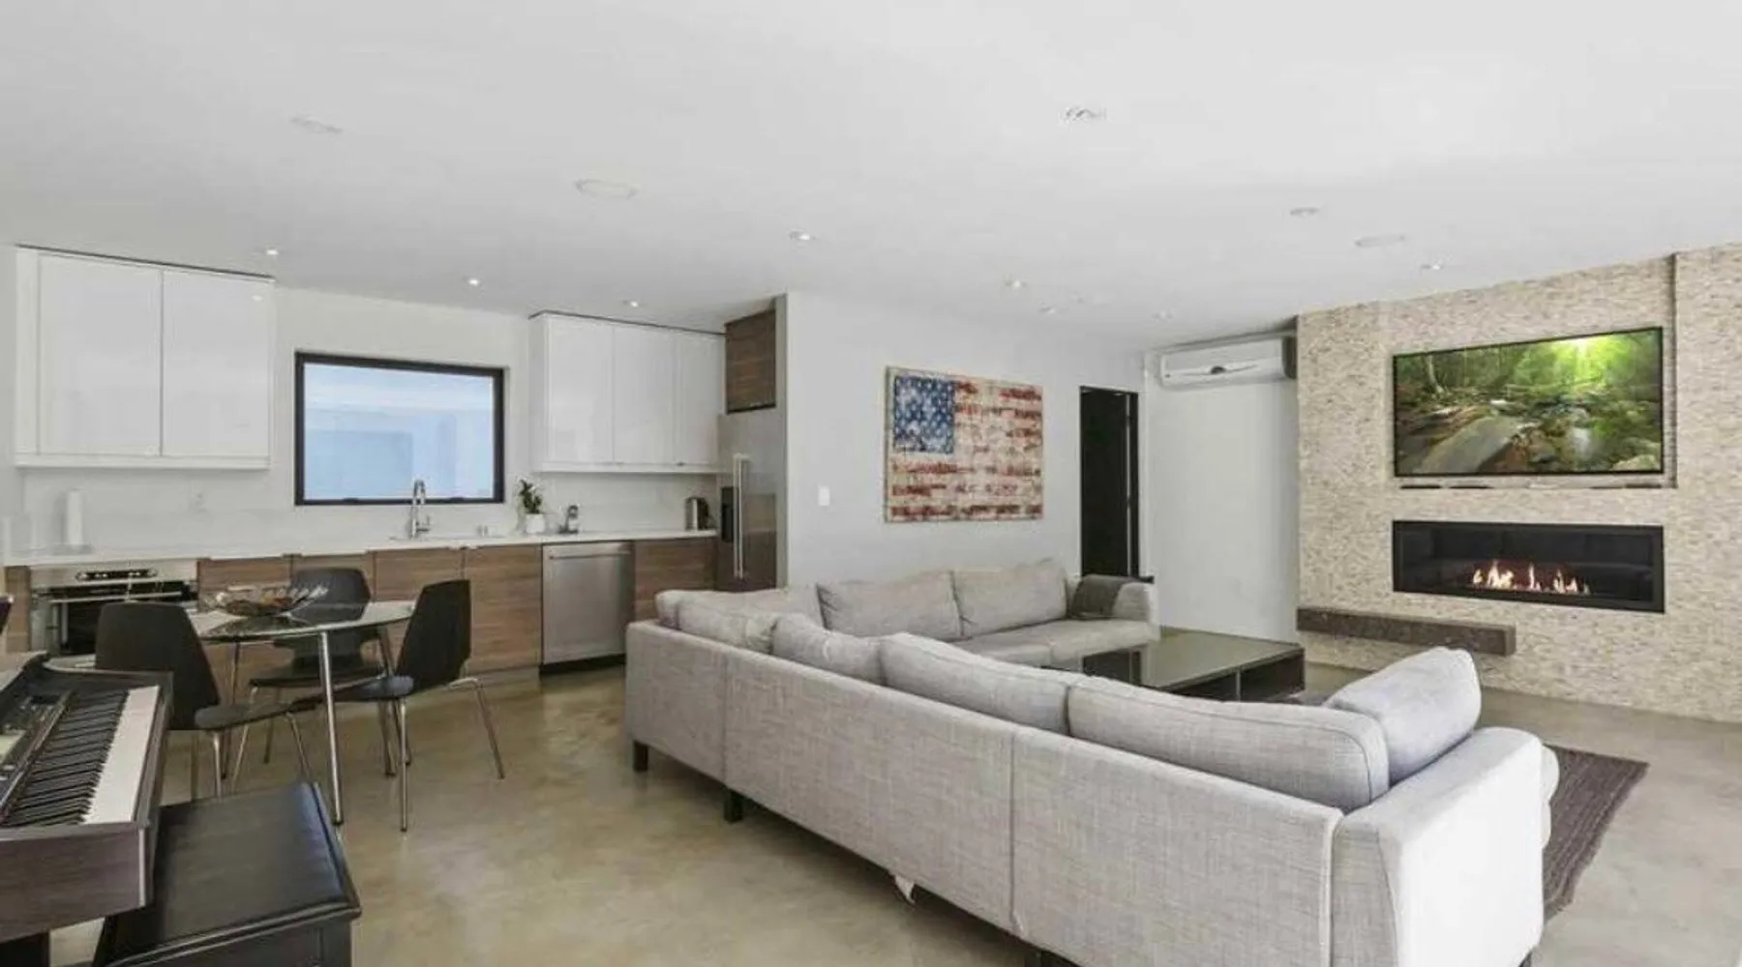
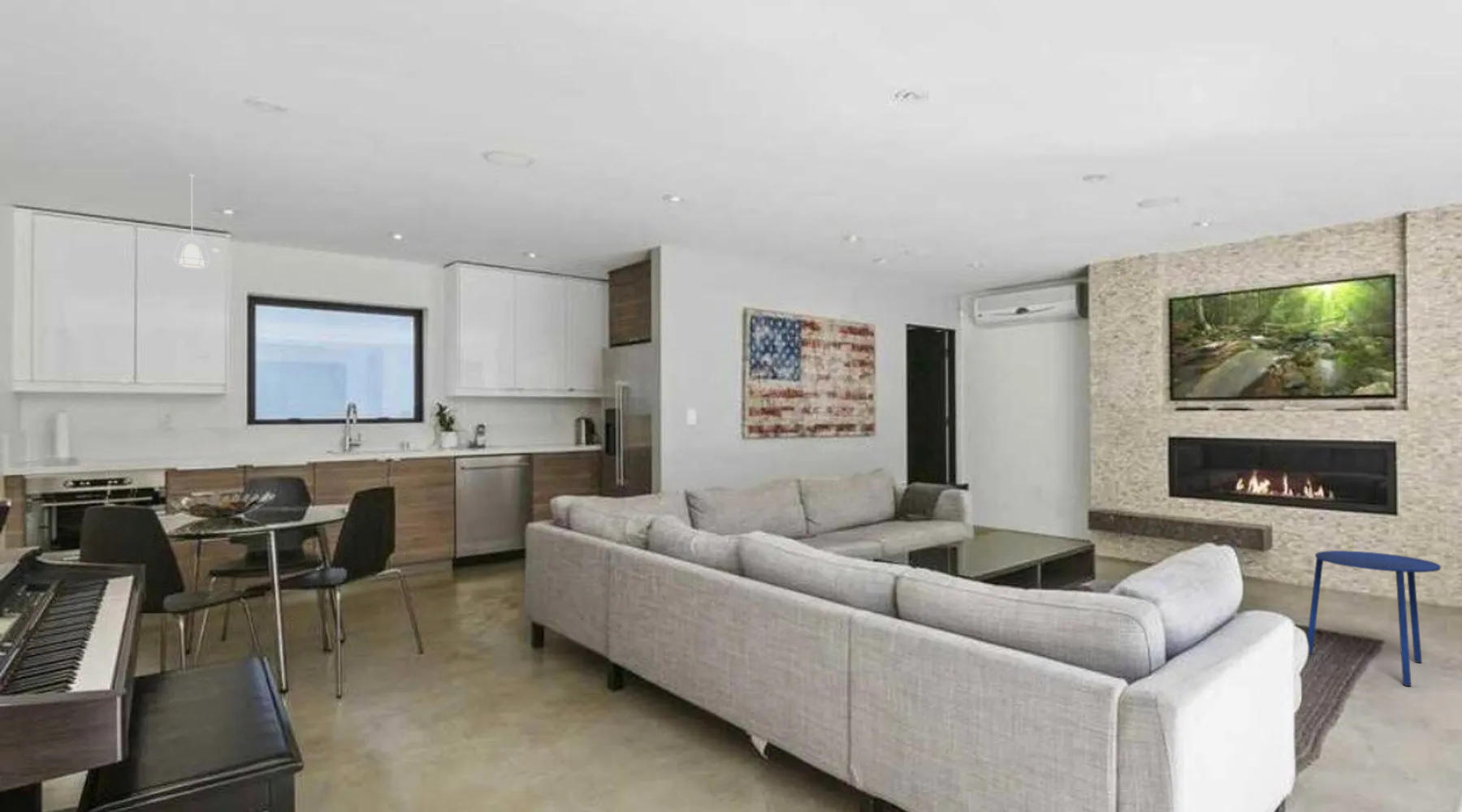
+ side table (1398, 611)
+ pendant lamp (192, 220)
